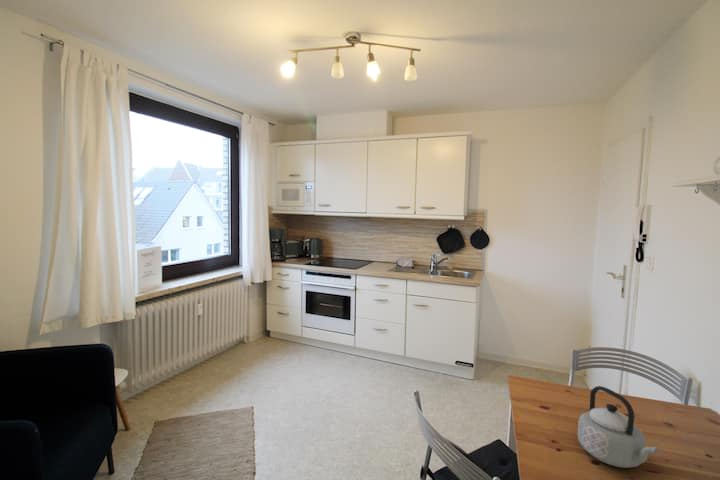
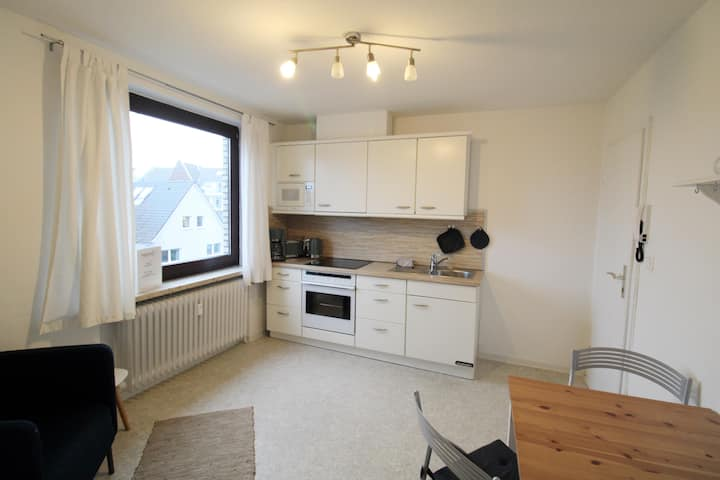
- teapot (619, 427)
